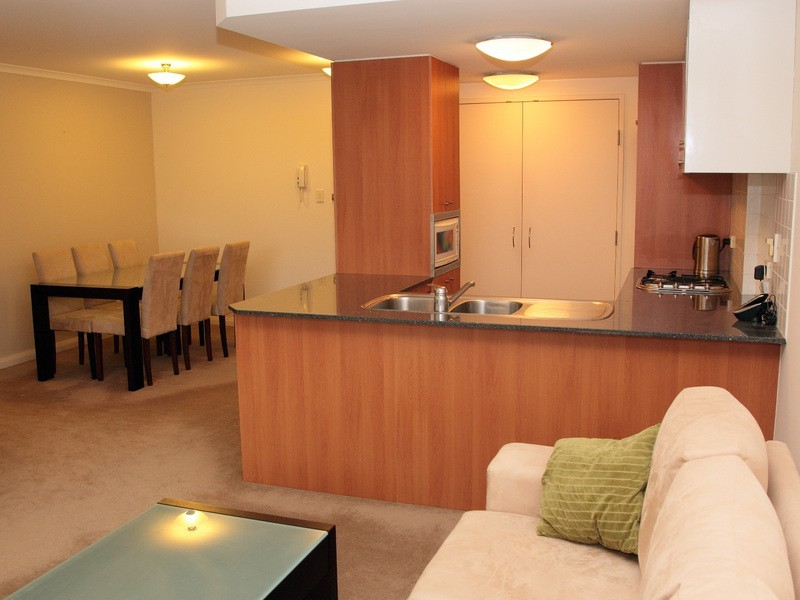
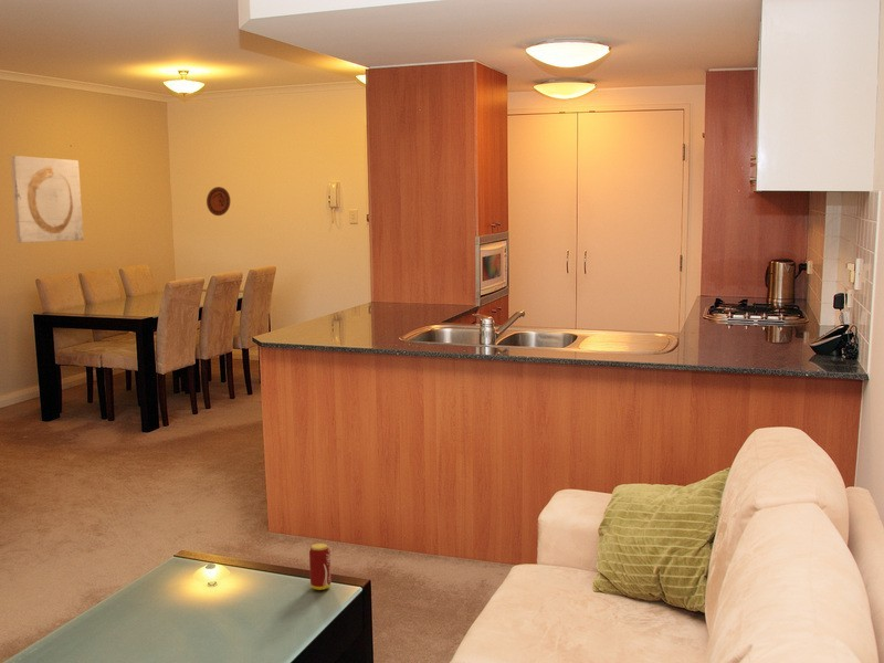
+ decorative plate (218, 201)
+ wall art (48, 200)
+ beverage can (319, 566)
